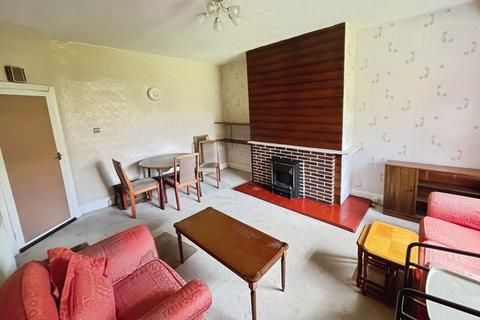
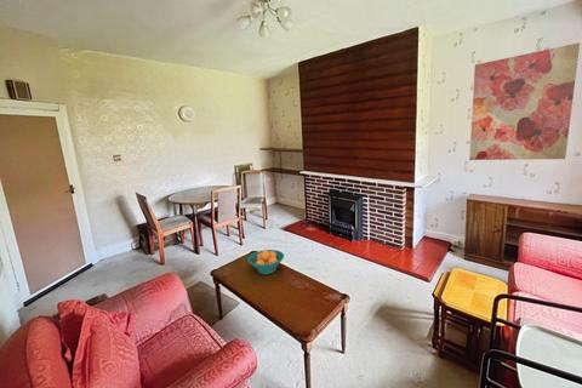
+ wall art (517, 109)
+ fruit bowl (266, 259)
